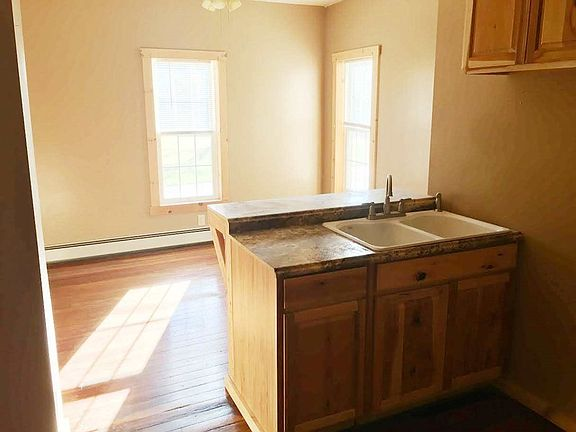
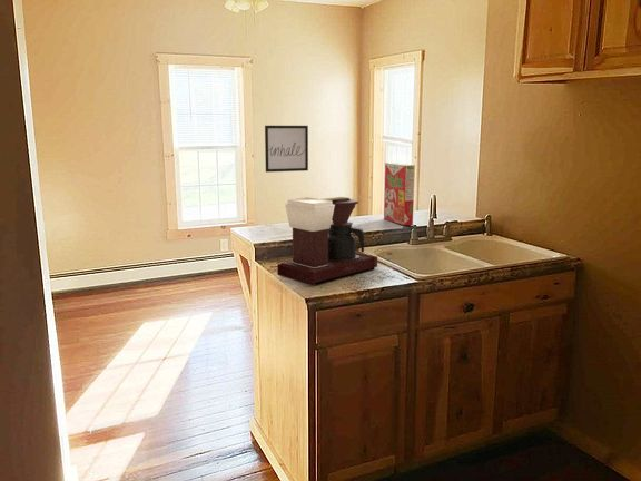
+ wall art (286, 148)
+ coffee maker (328, 235)
+ cereal box (398, 193)
